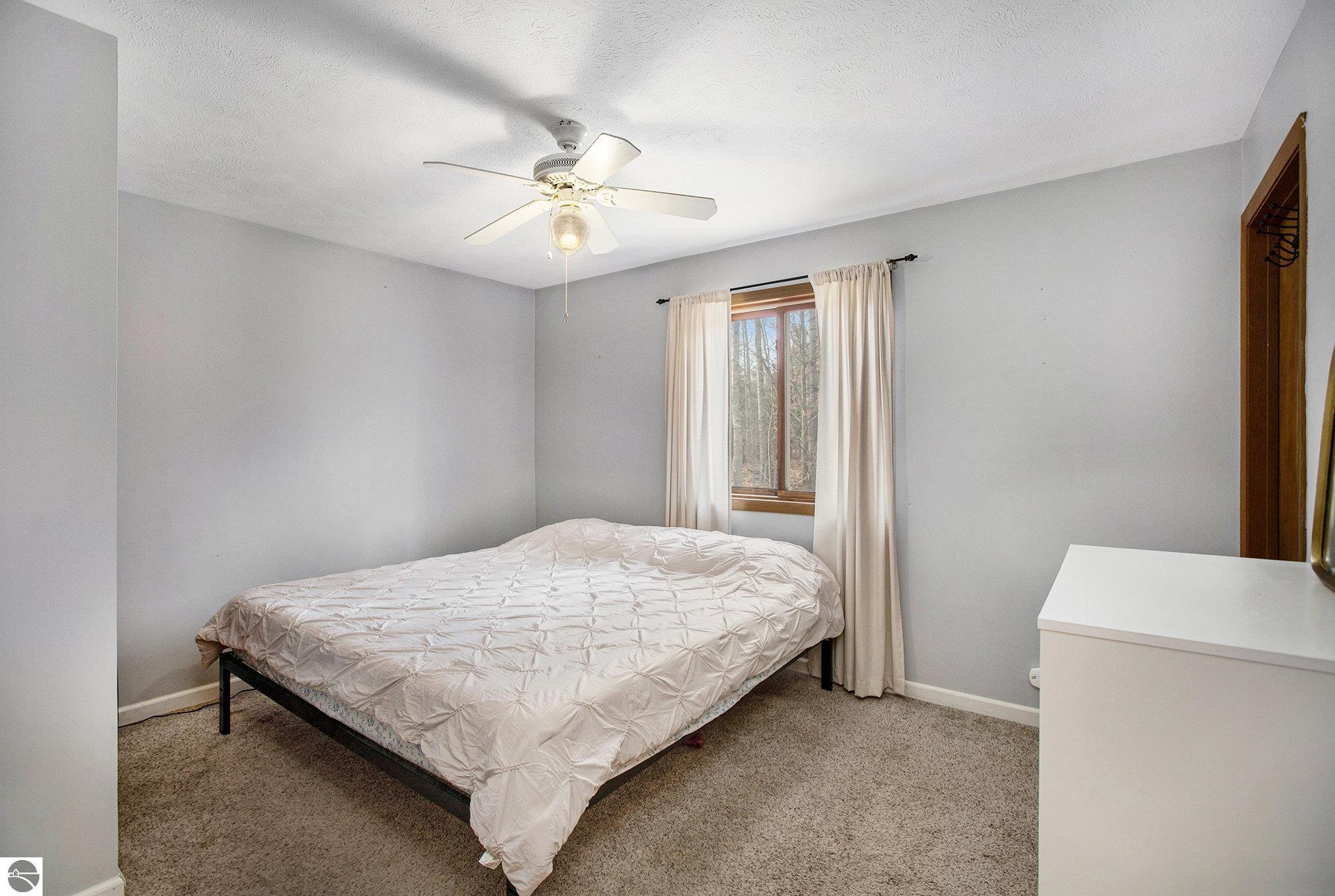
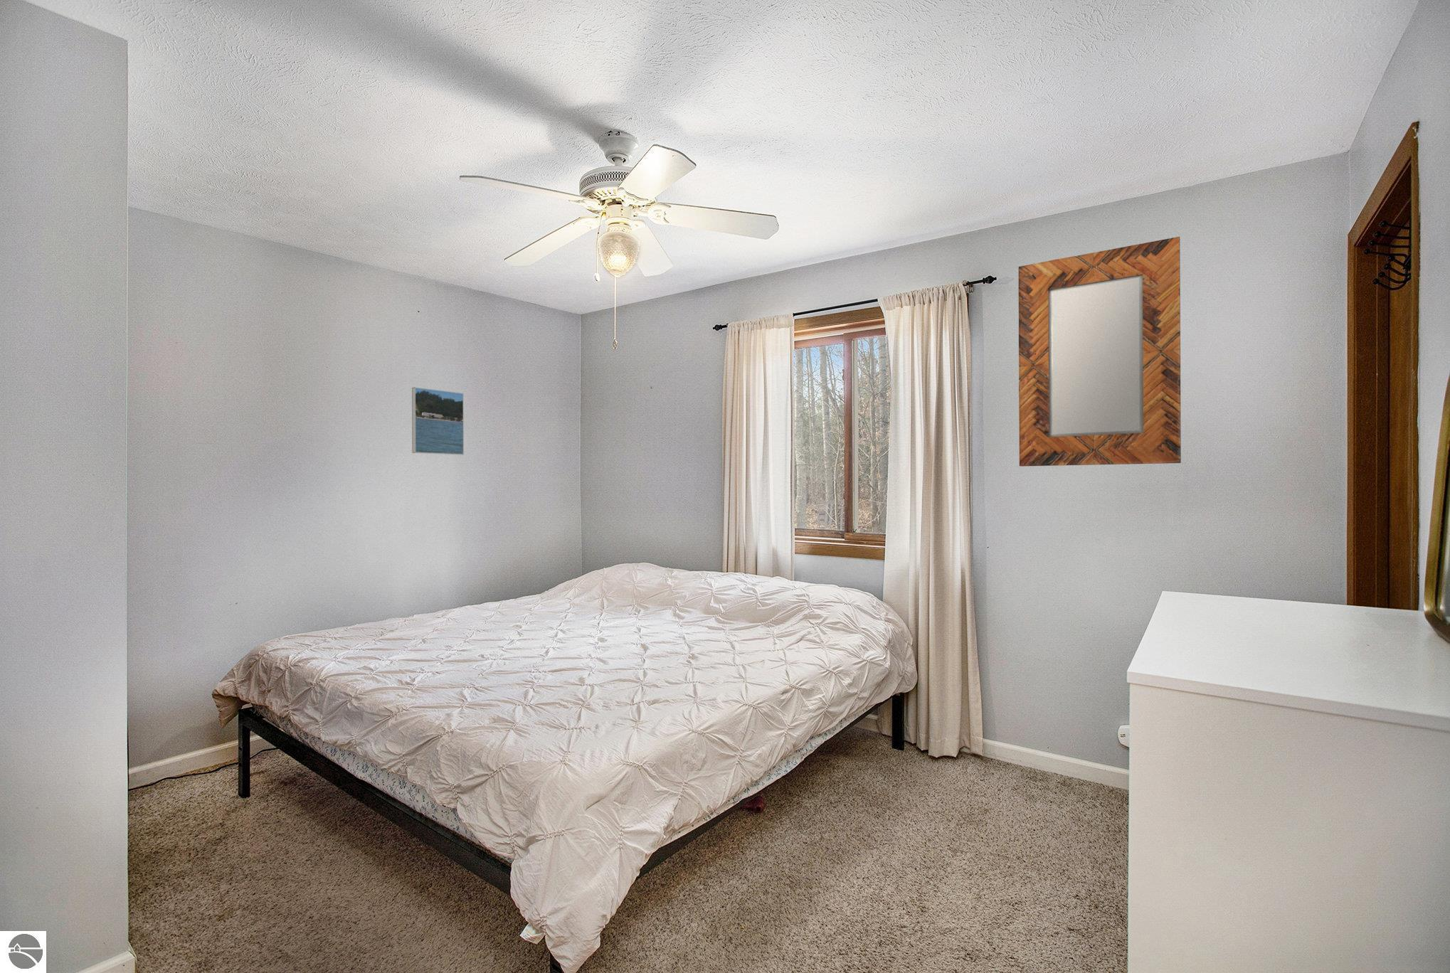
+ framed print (439, 421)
+ home mirror (1094, 358)
